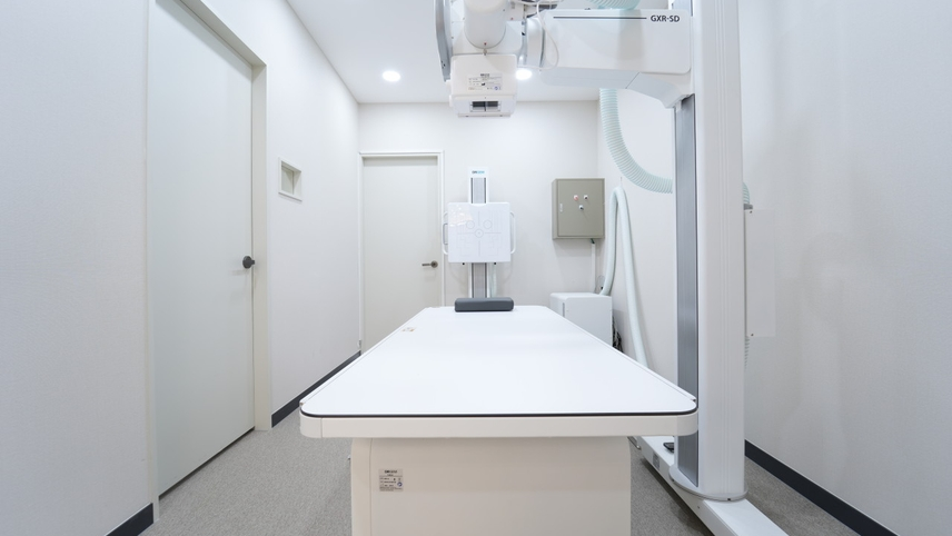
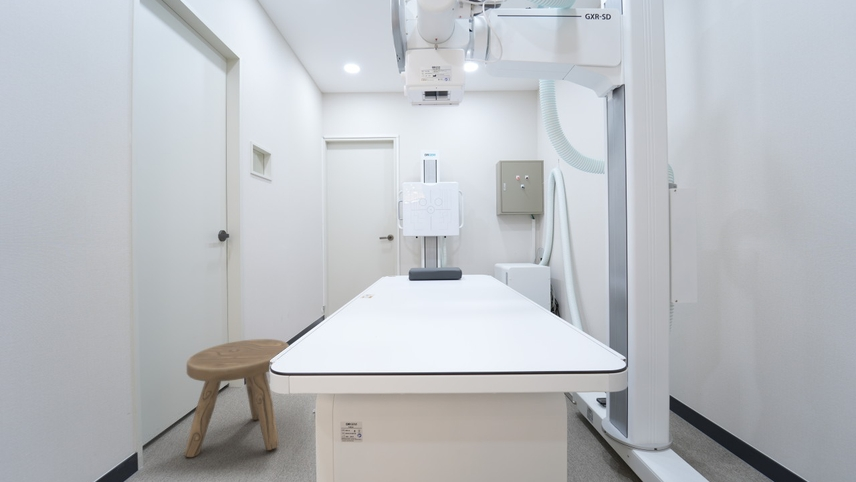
+ stool (247, 393)
